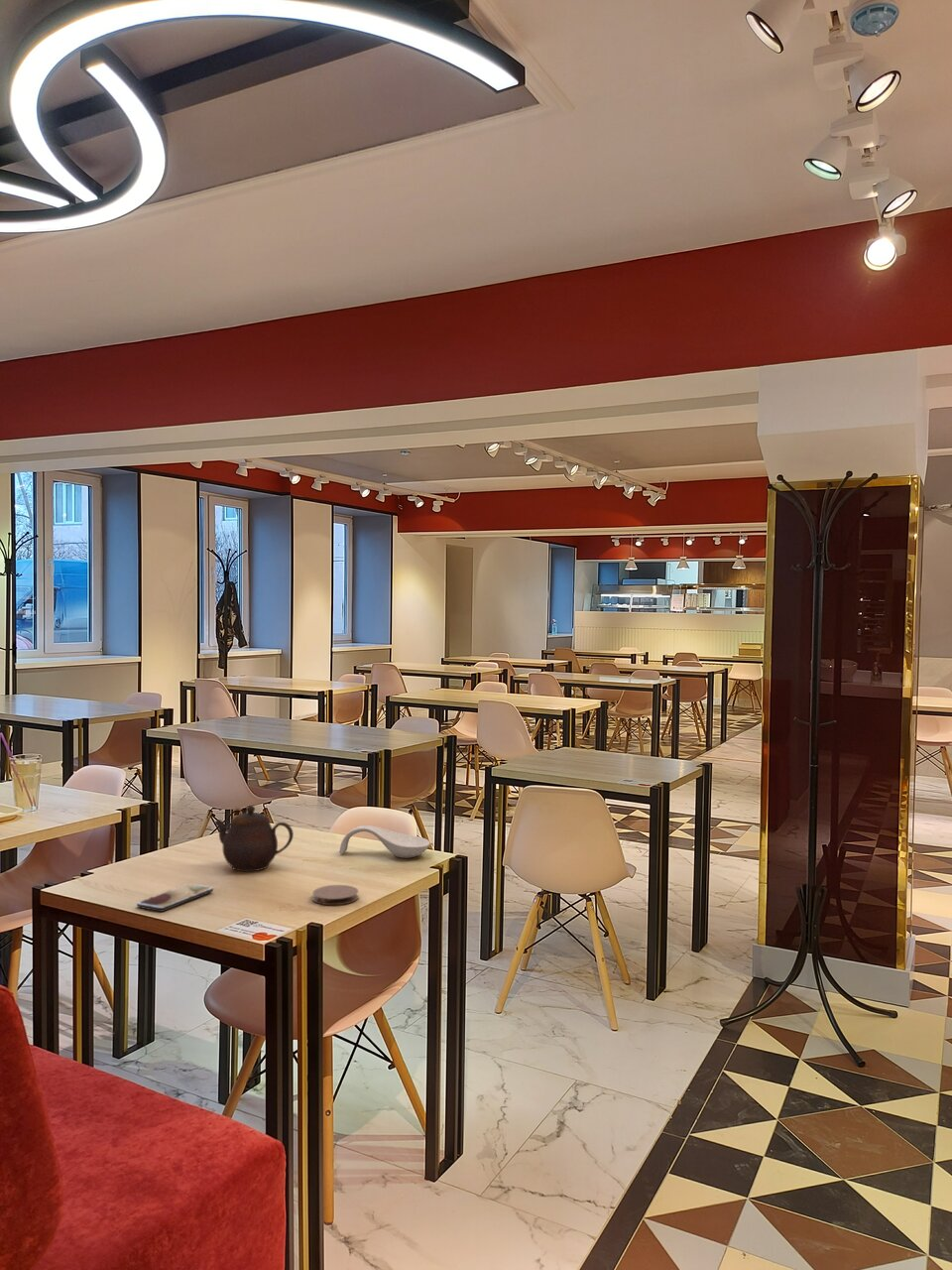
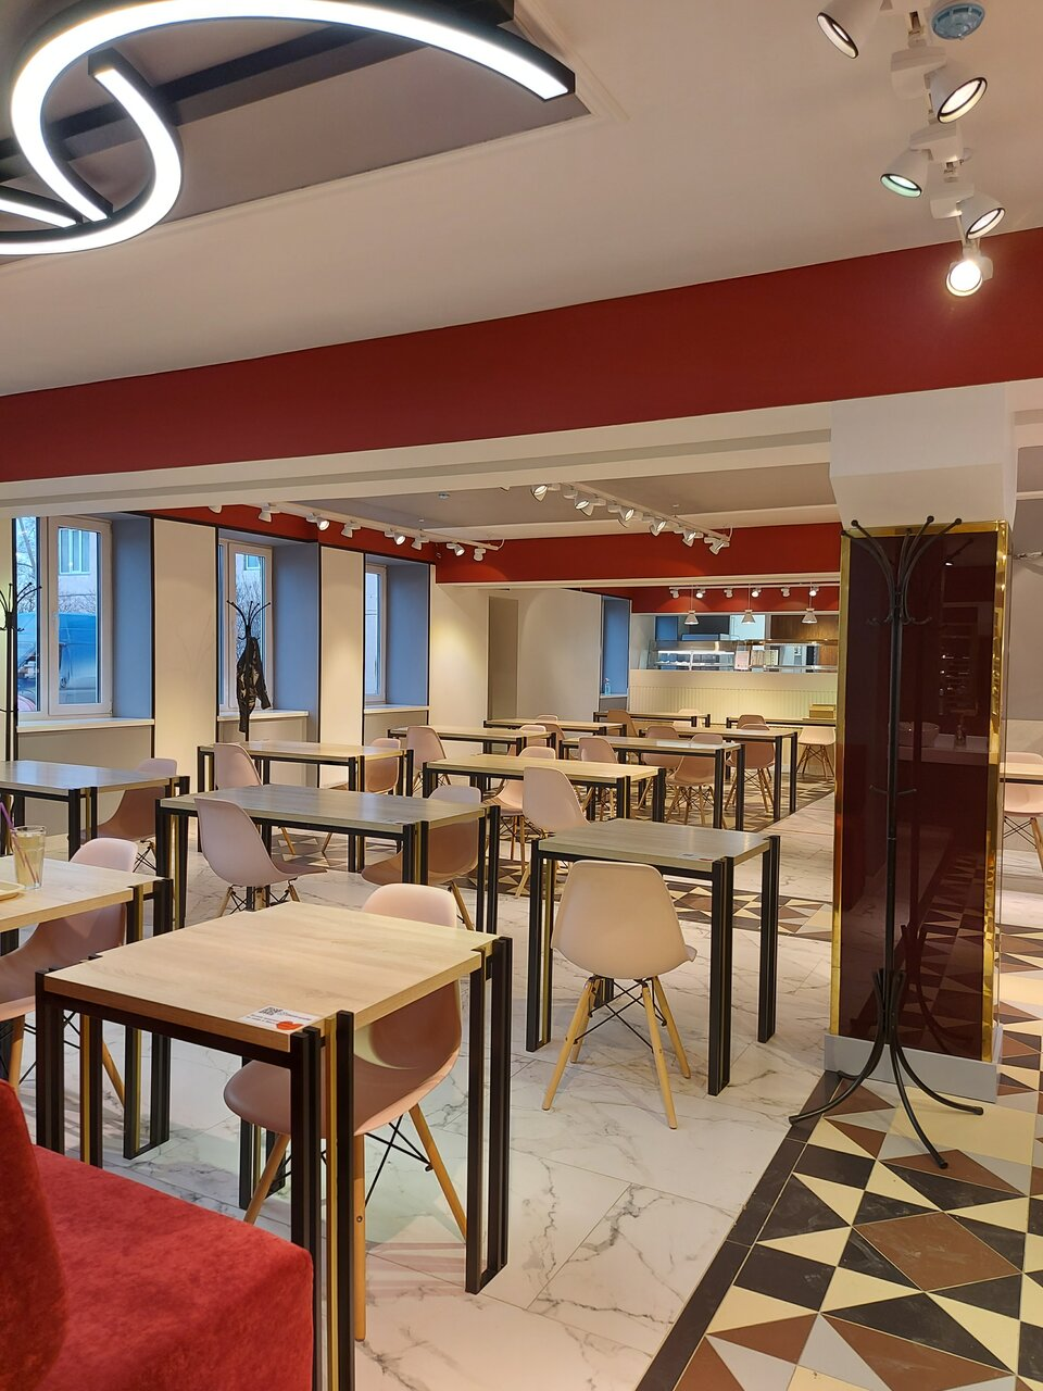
- coaster (335, 894)
- teapot (253, 835)
- spoon rest (385, 840)
- smartphone (176, 897)
